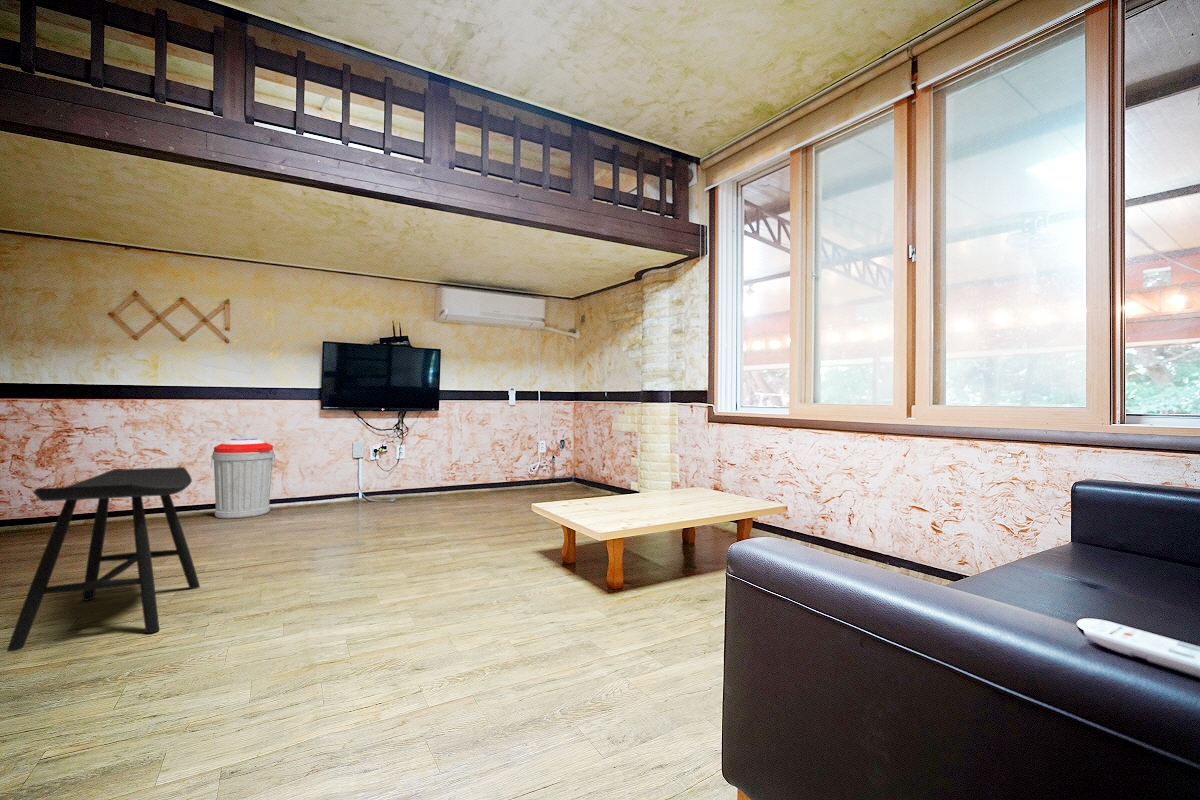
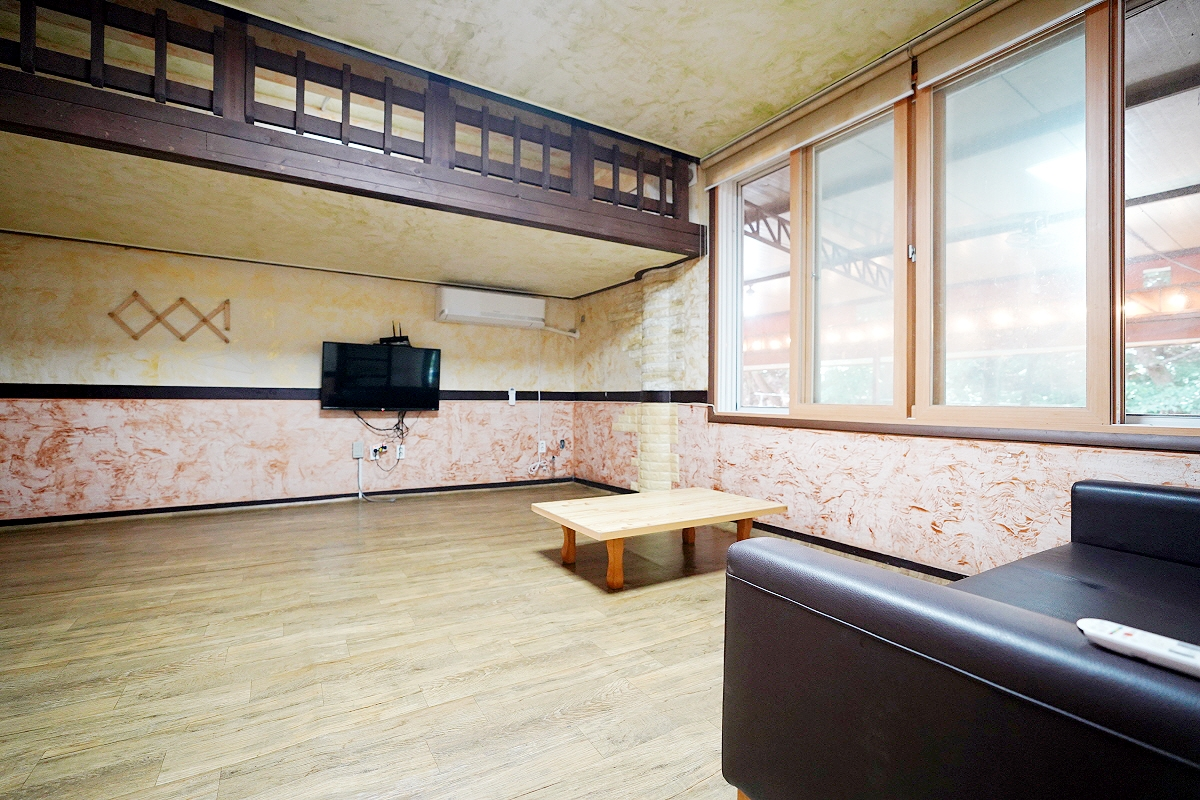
- stool (119, 554)
- trash can (243, 476)
